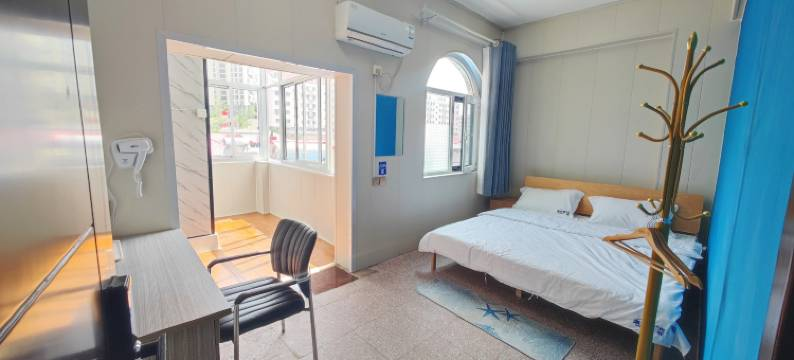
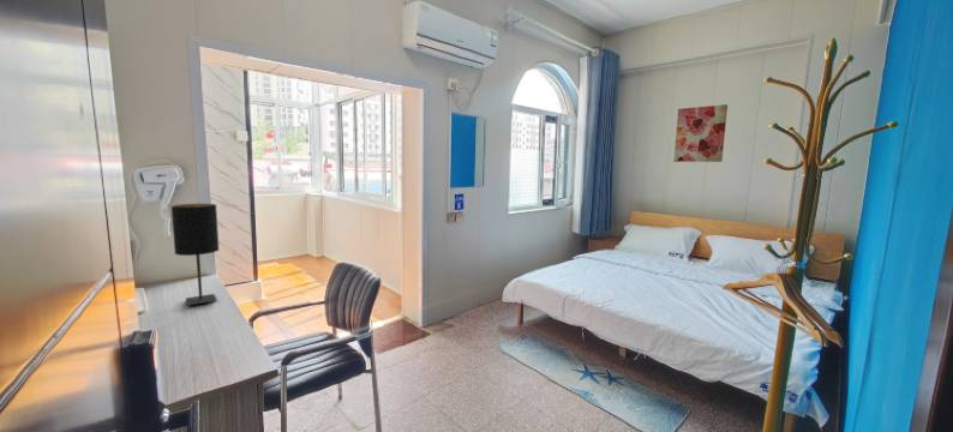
+ wall art (699, 134)
+ table lamp (197, 253)
